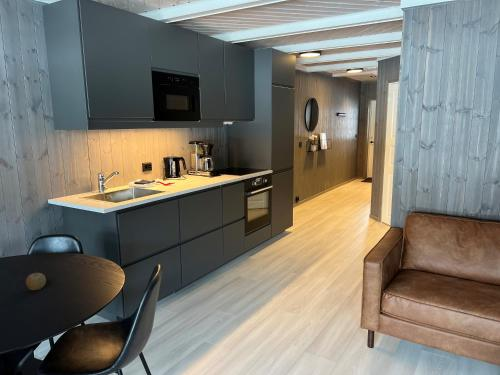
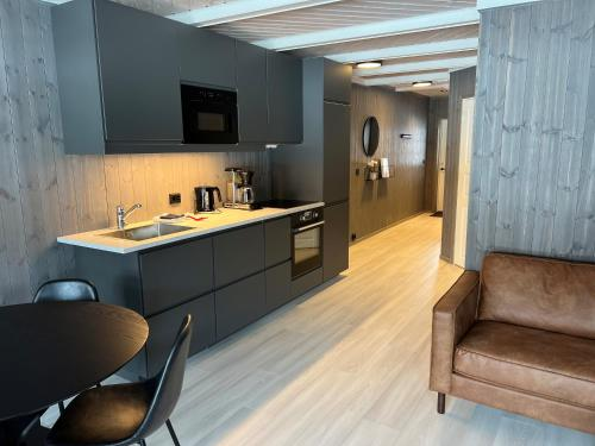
- fruit (35, 280)
